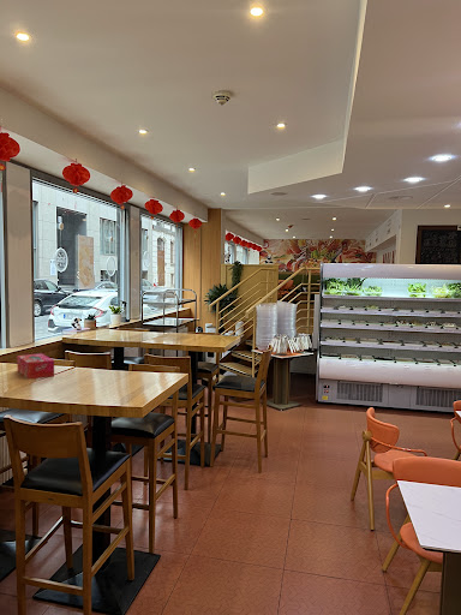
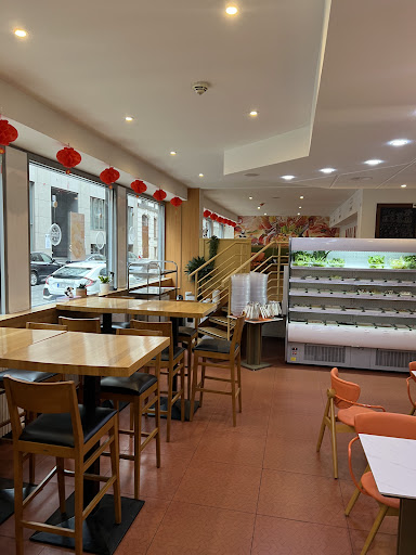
- tissue box (35, 365)
